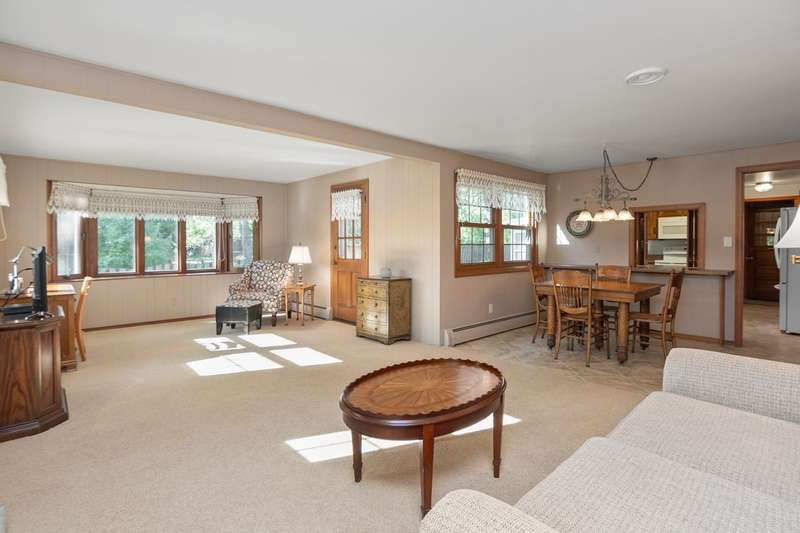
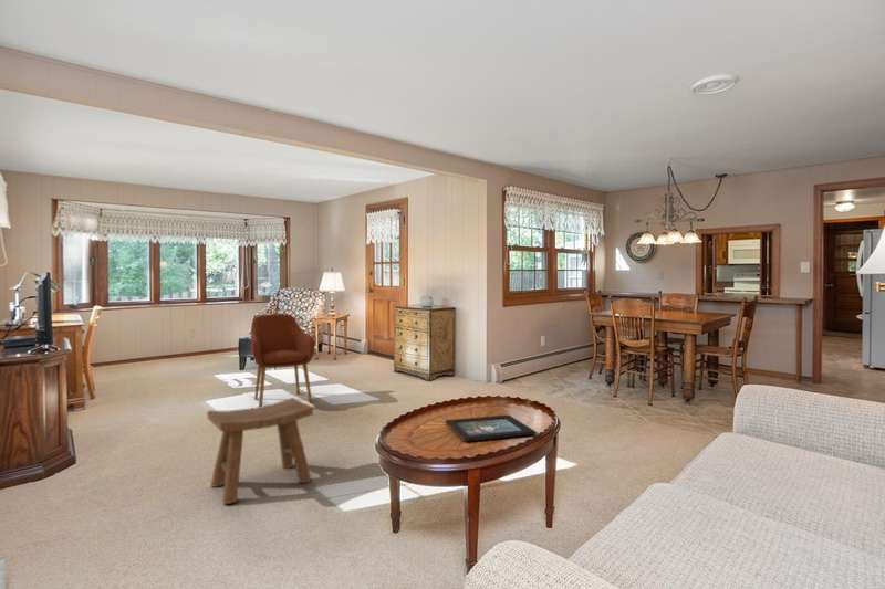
+ decorative tray (488, 427)
+ stool (261, 428)
+ armchair (280, 357)
